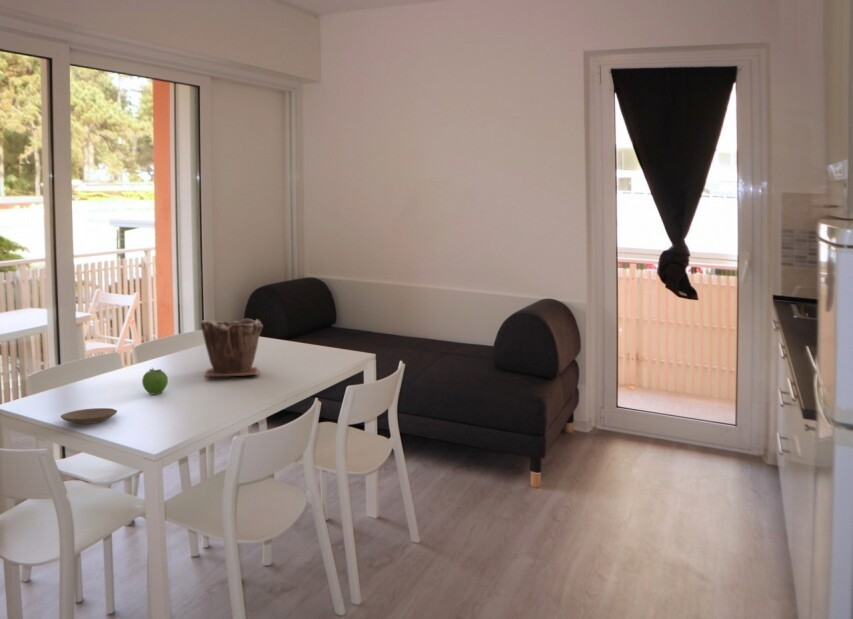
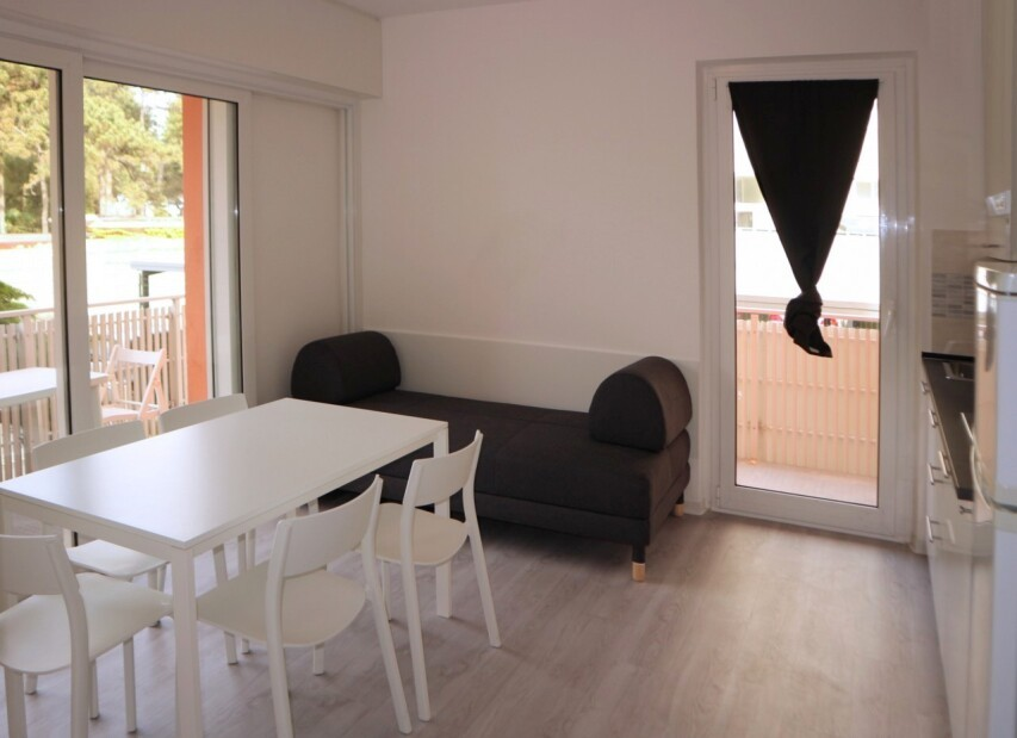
- fruit (155, 380)
- plant pot (231, 346)
- plate (89, 417)
